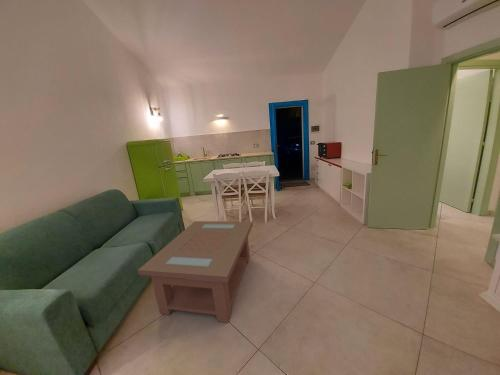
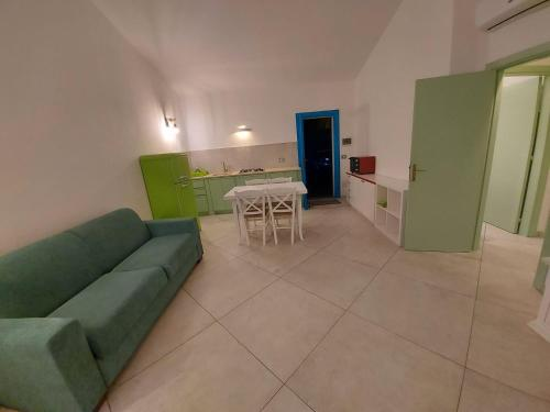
- coffee table (209, 261)
